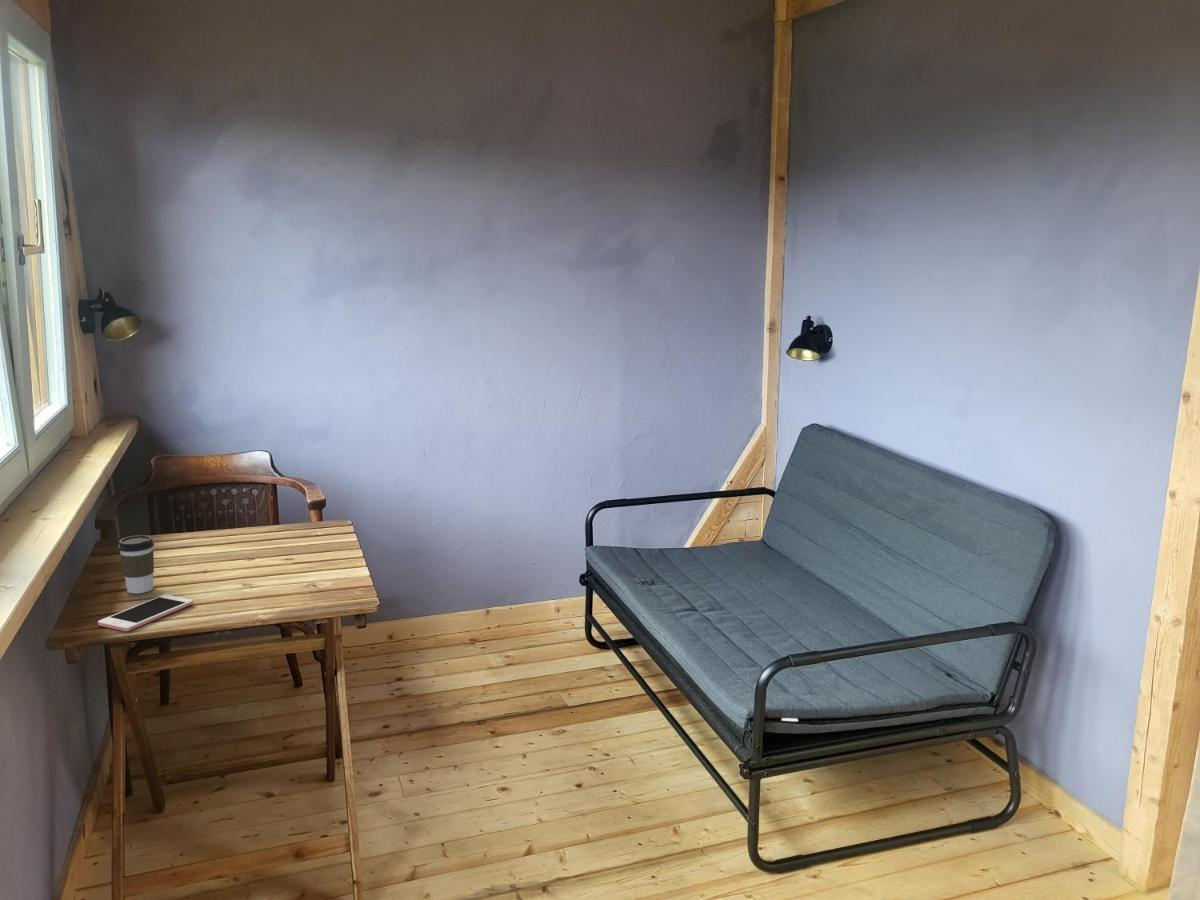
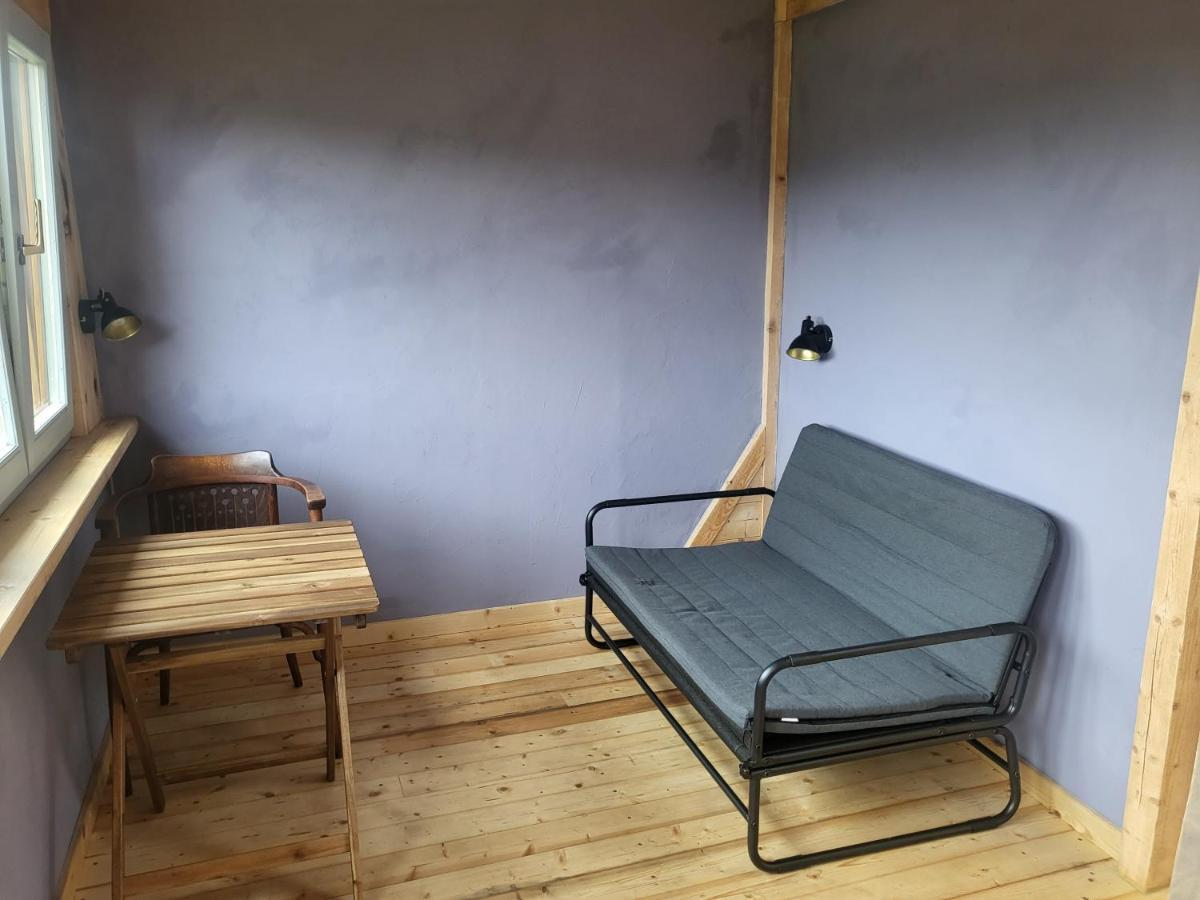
- cell phone (147, 612)
- coffee cup (137, 564)
